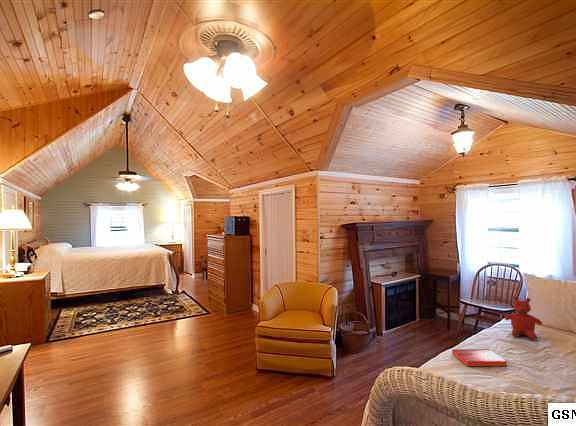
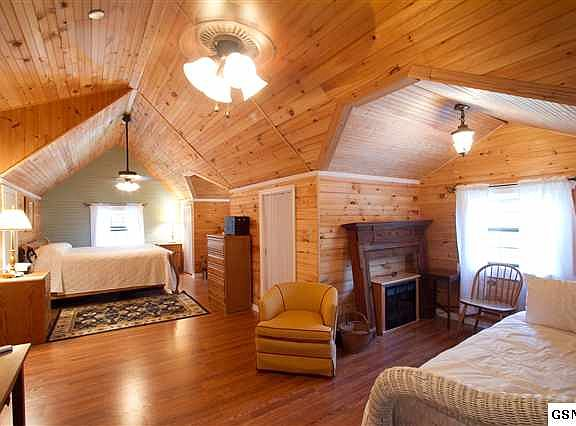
- hardback book (478, 357)
- teddy bear (522, 316)
